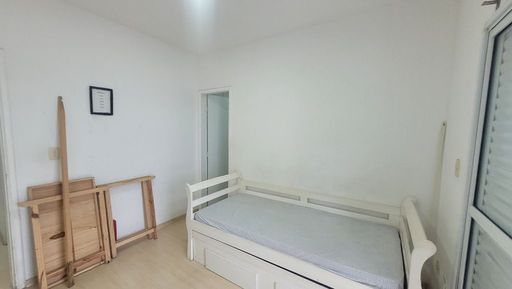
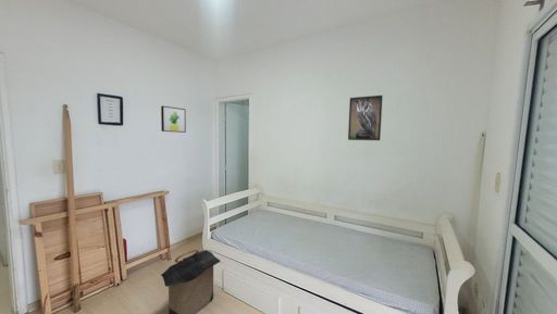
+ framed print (364, 118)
+ wall art (173, 120)
+ laundry hamper (191, 275)
